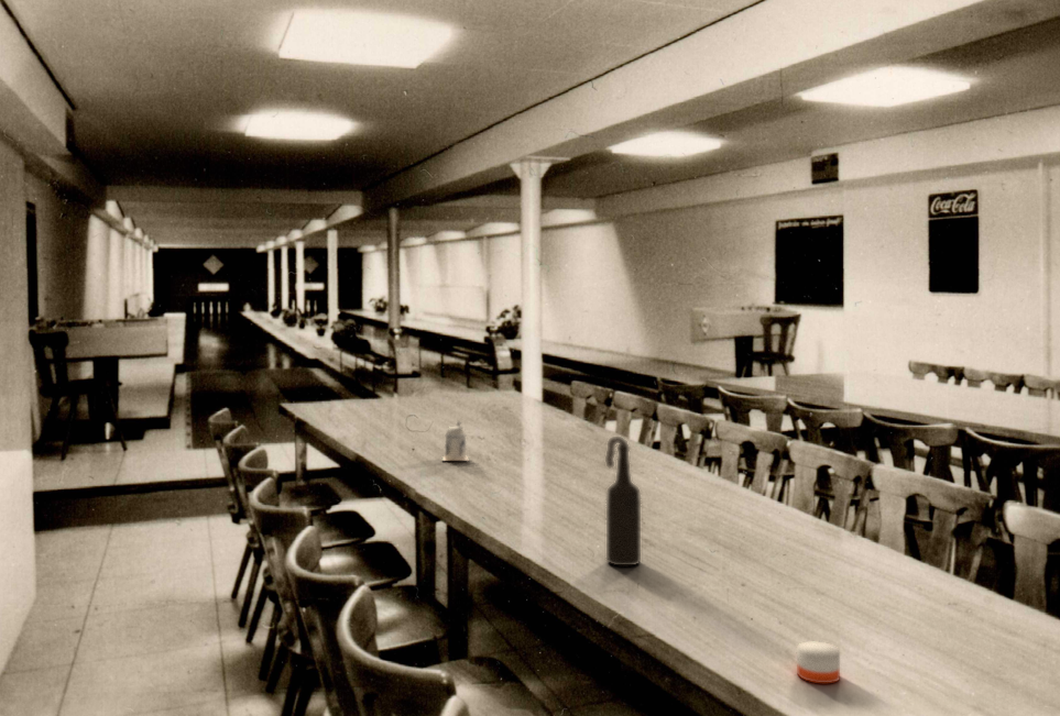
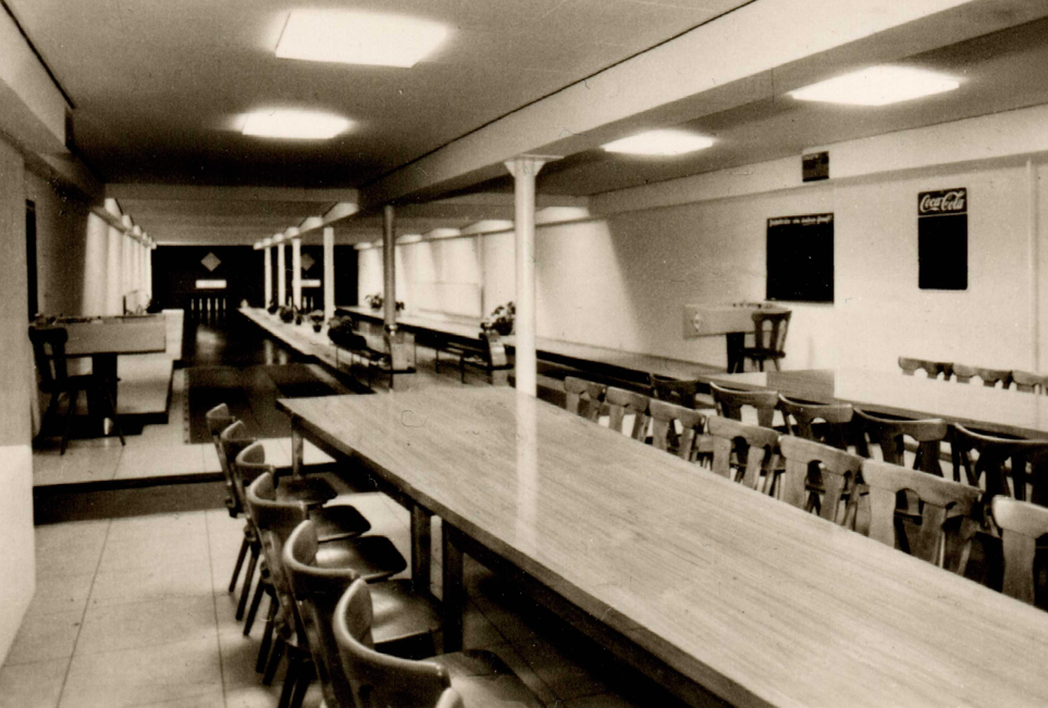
- bottle (622, 499)
- candle (818, 647)
- beer mug (455, 440)
